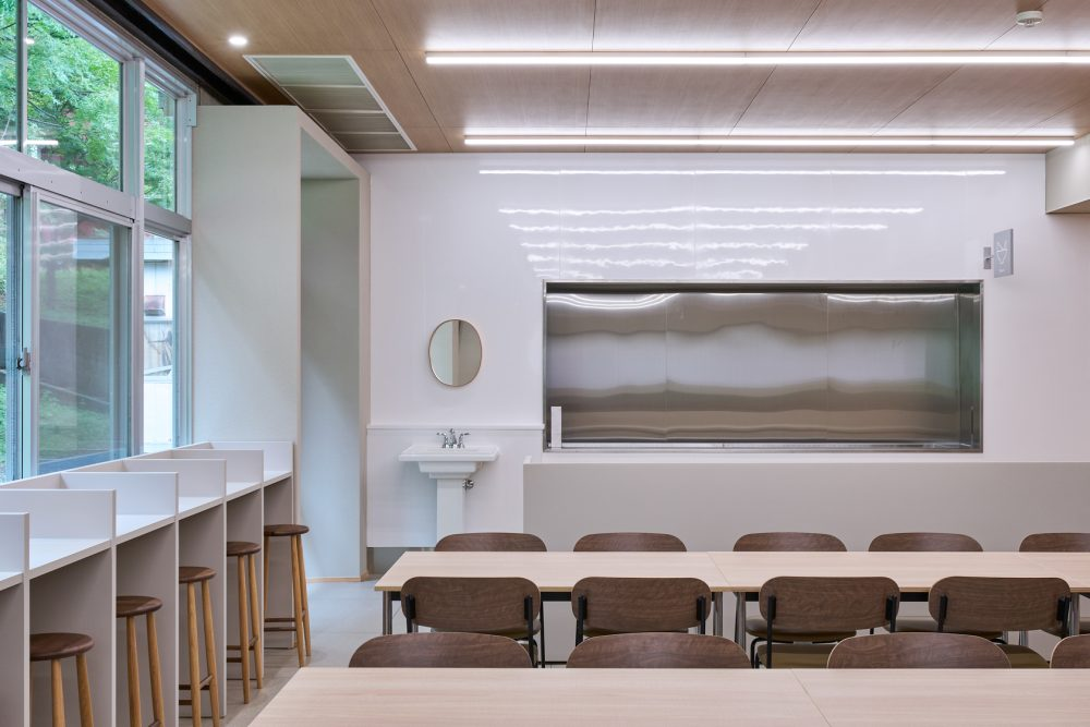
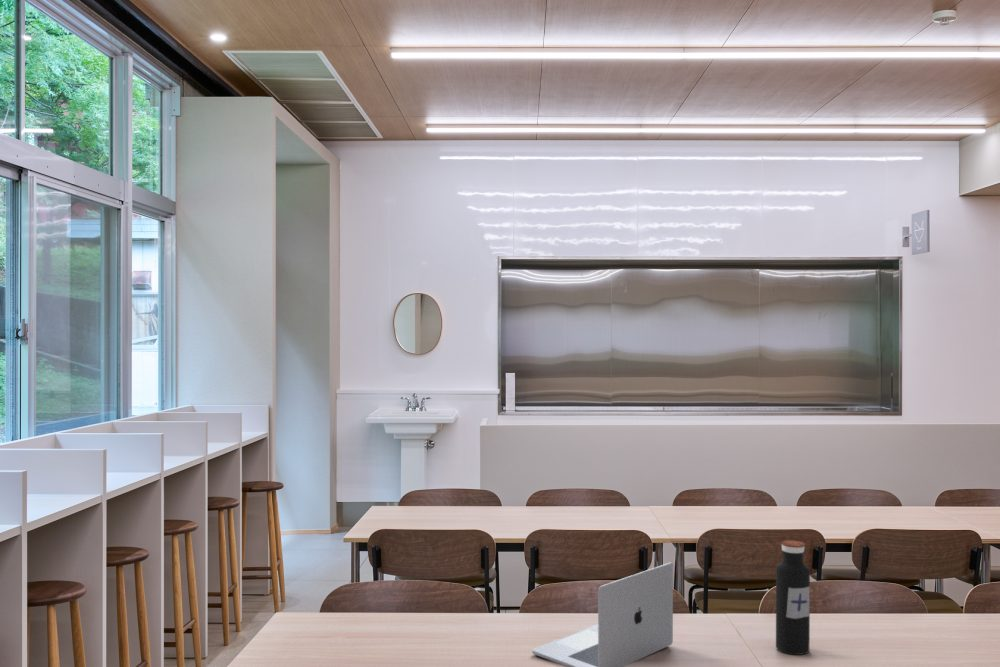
+ laptop (603, 607)
+ water bottle (792, 596)
